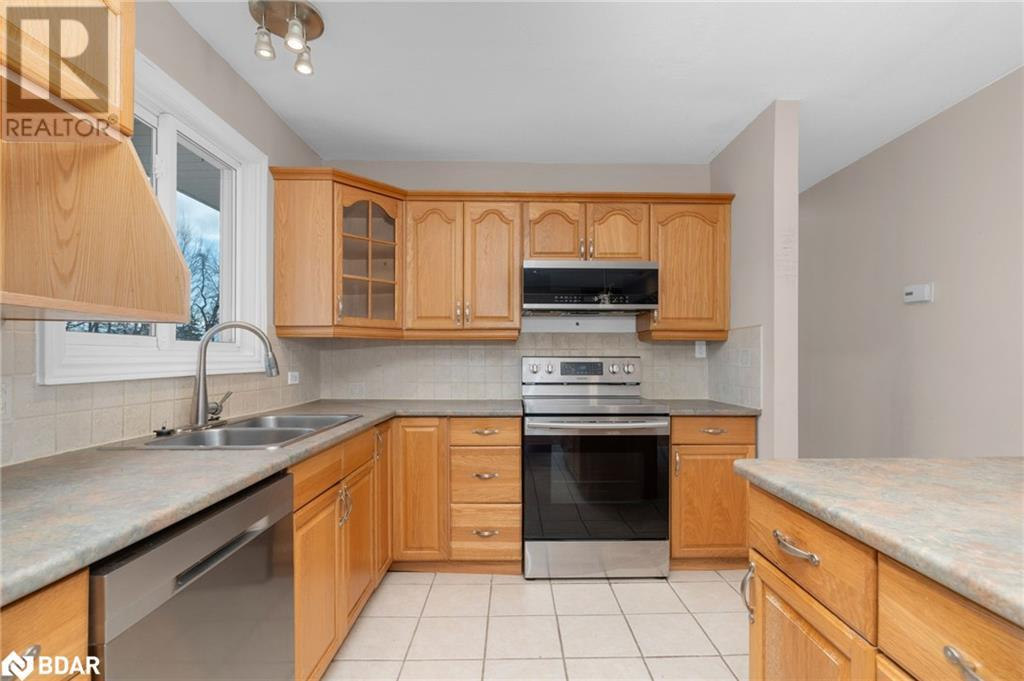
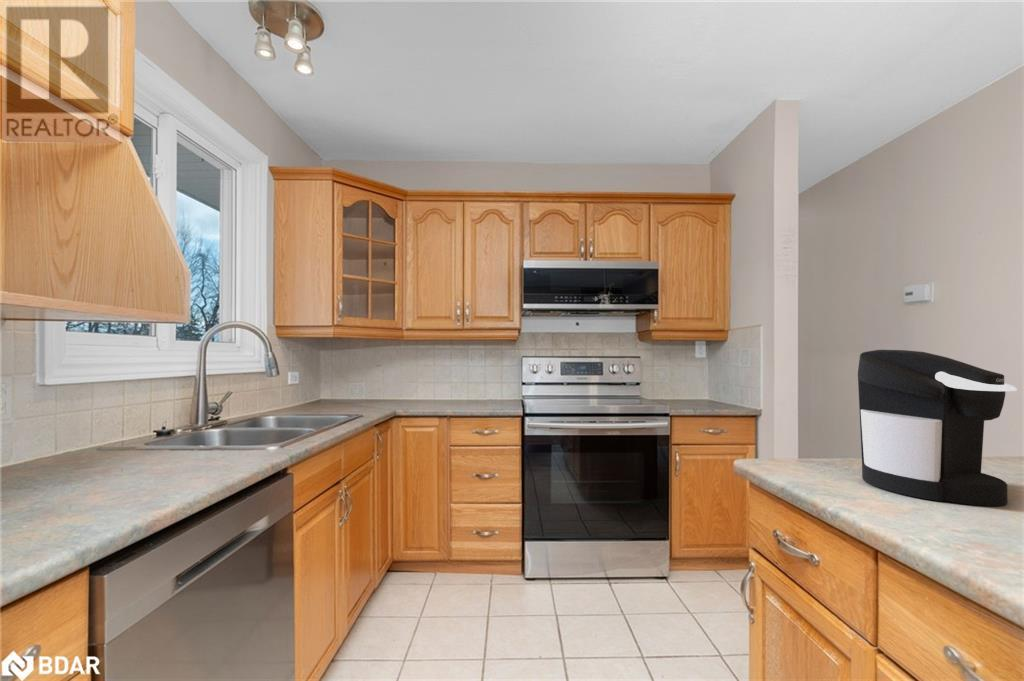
+ coffee maker (932, 419)
